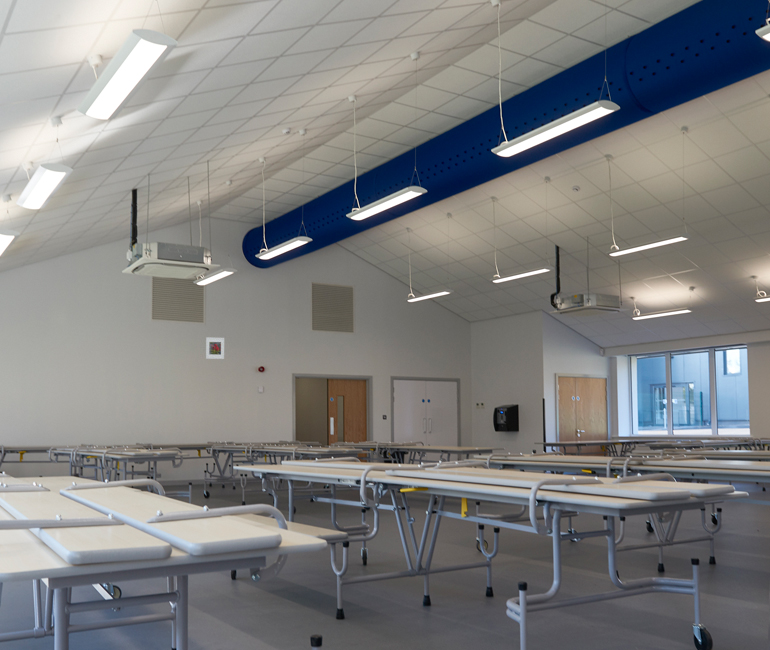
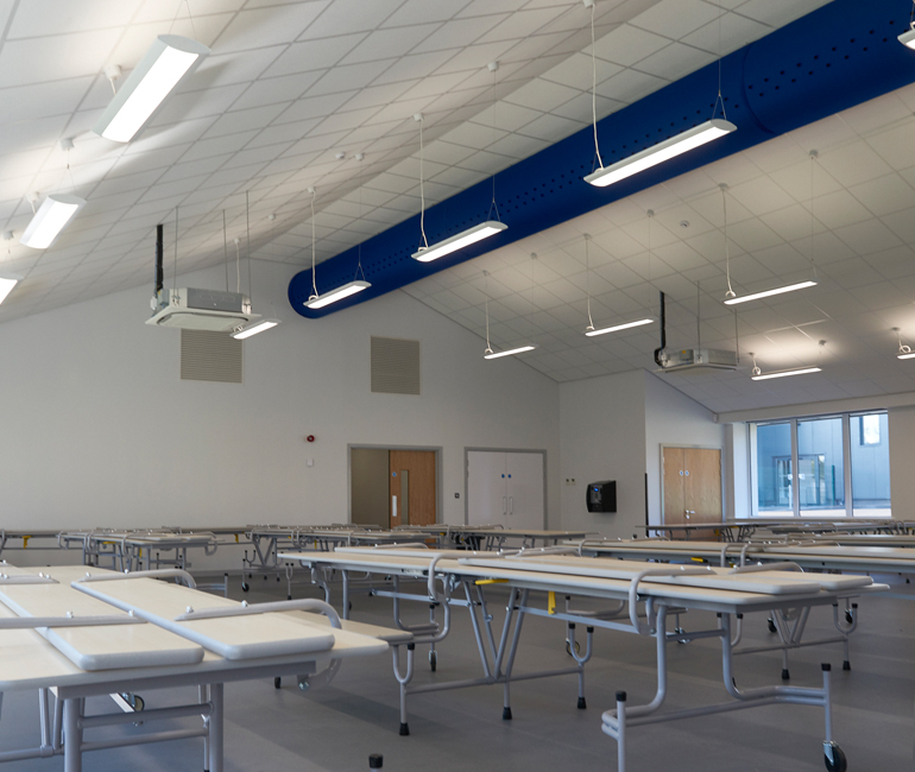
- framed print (215, 348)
